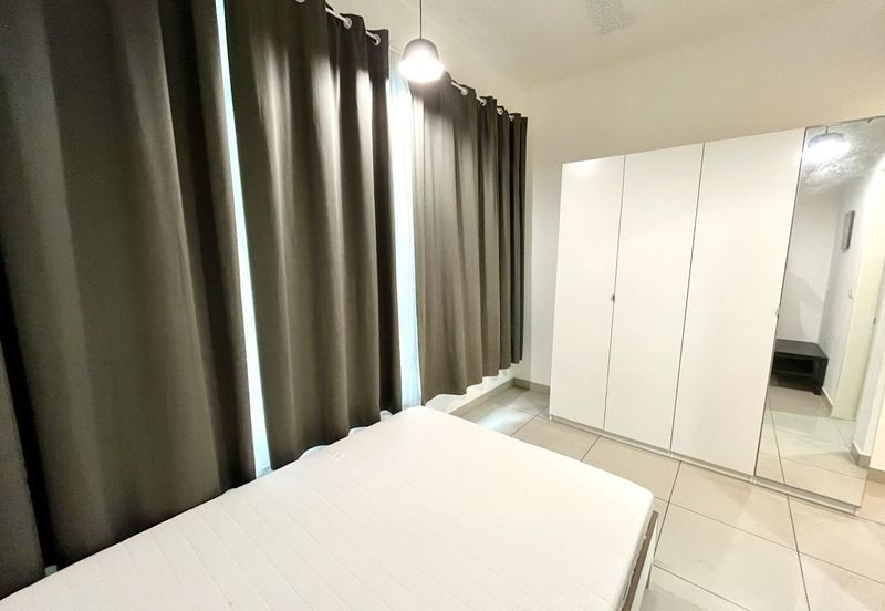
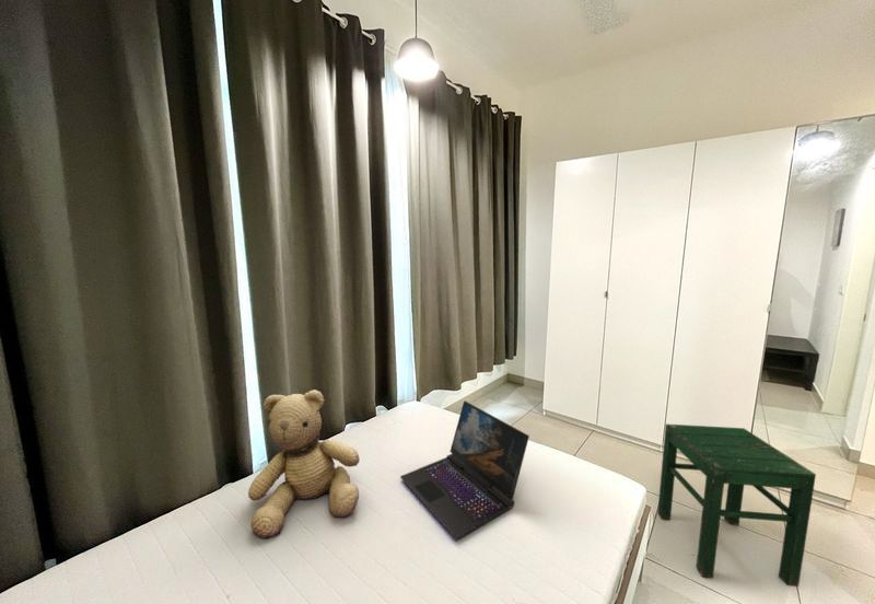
+ laptop (460, 458)
+ stool (726, 496)
+ teddy bear (304, 450)
